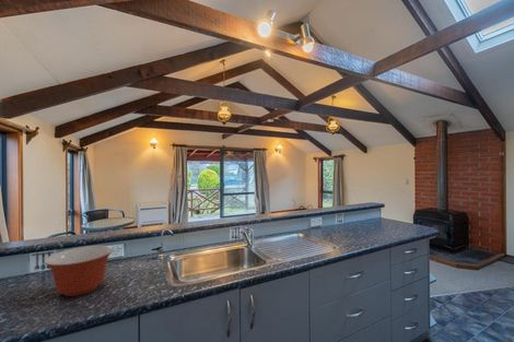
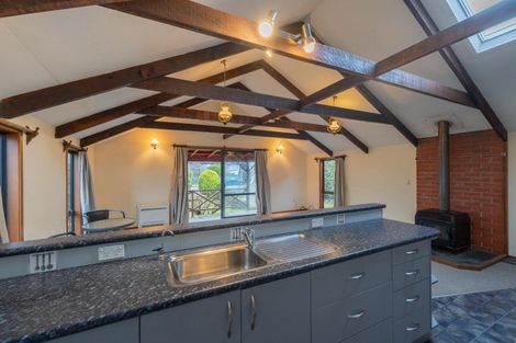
- mixing bowl (81, 271)
